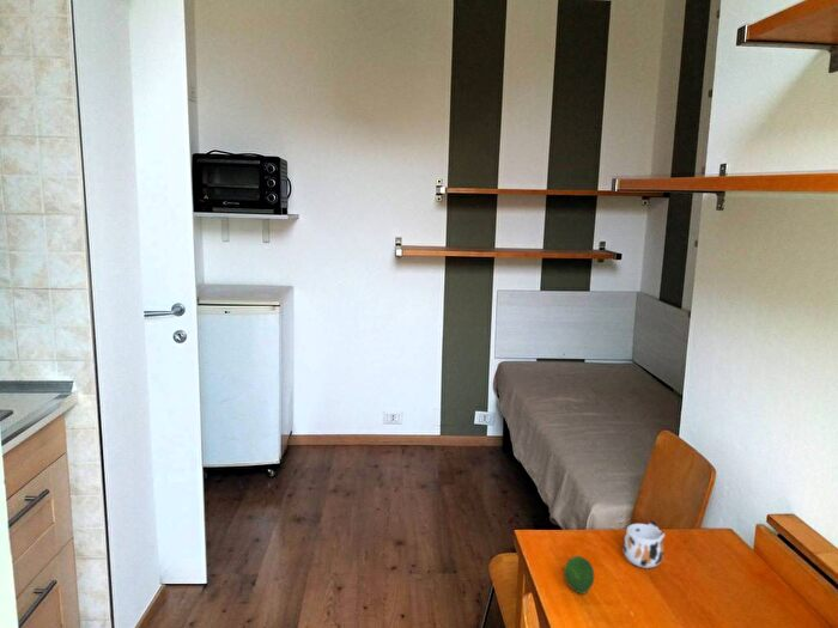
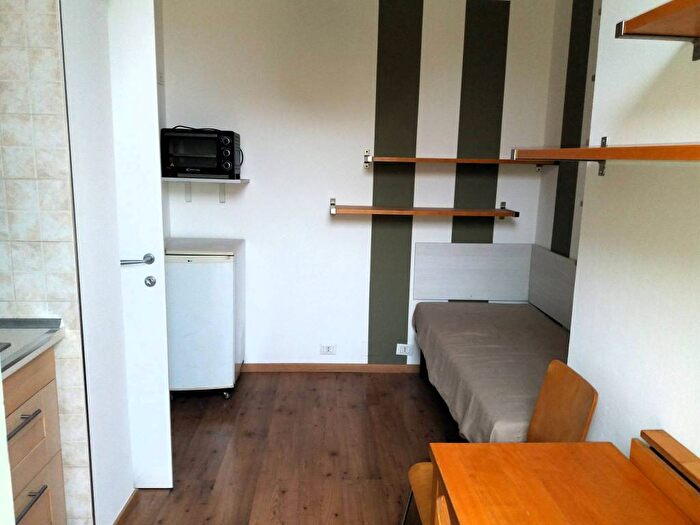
- mug (640, 541)
- fruit (578, 574)
